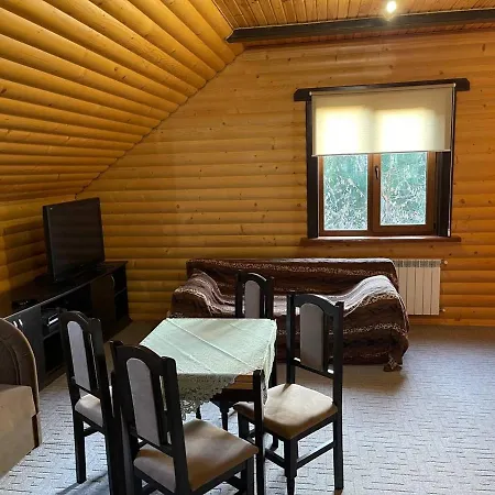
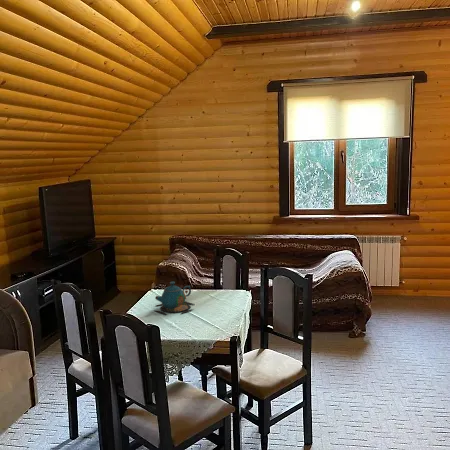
+ teapot (174, 294)
